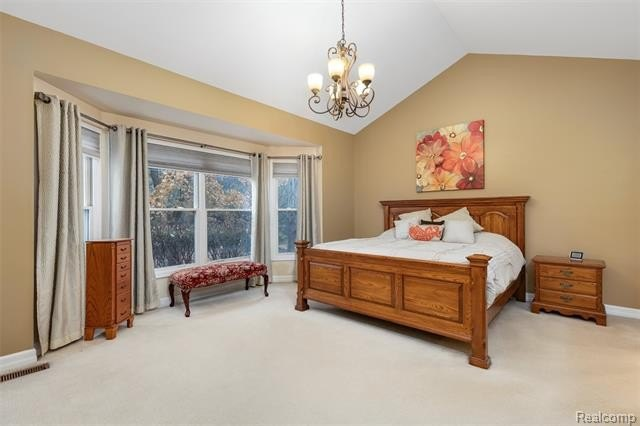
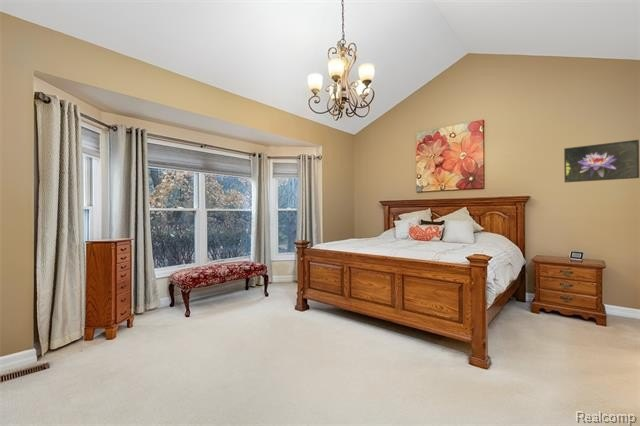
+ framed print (599, 162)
